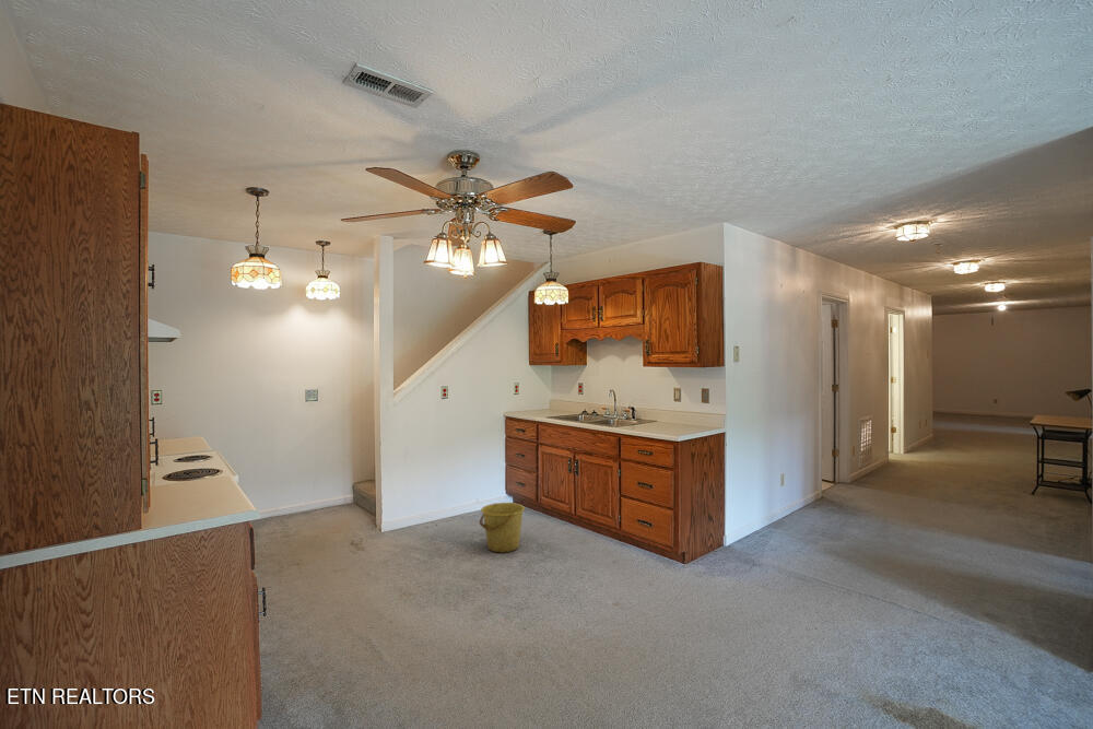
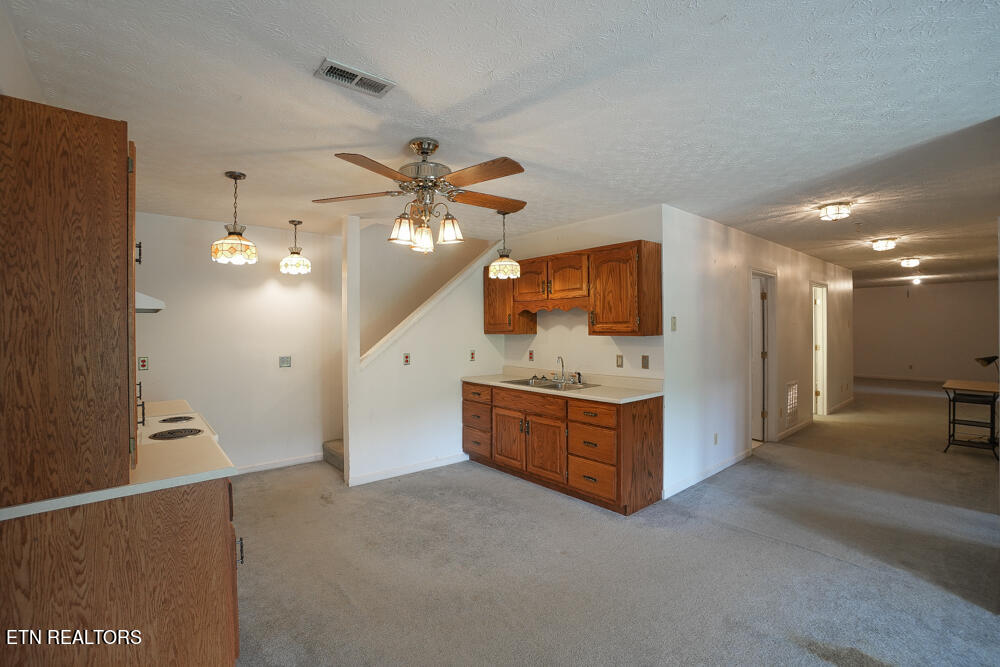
- bucket (503, 527)
